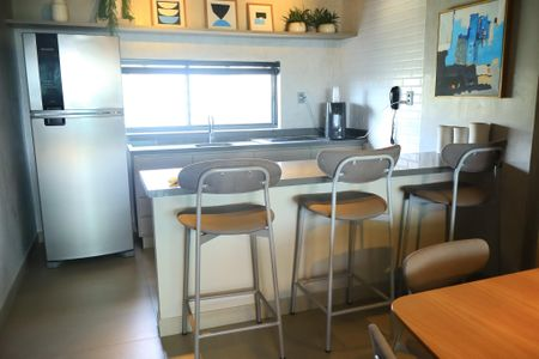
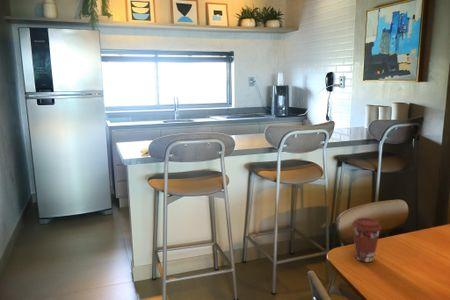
+ coffee cup (365, 239)
